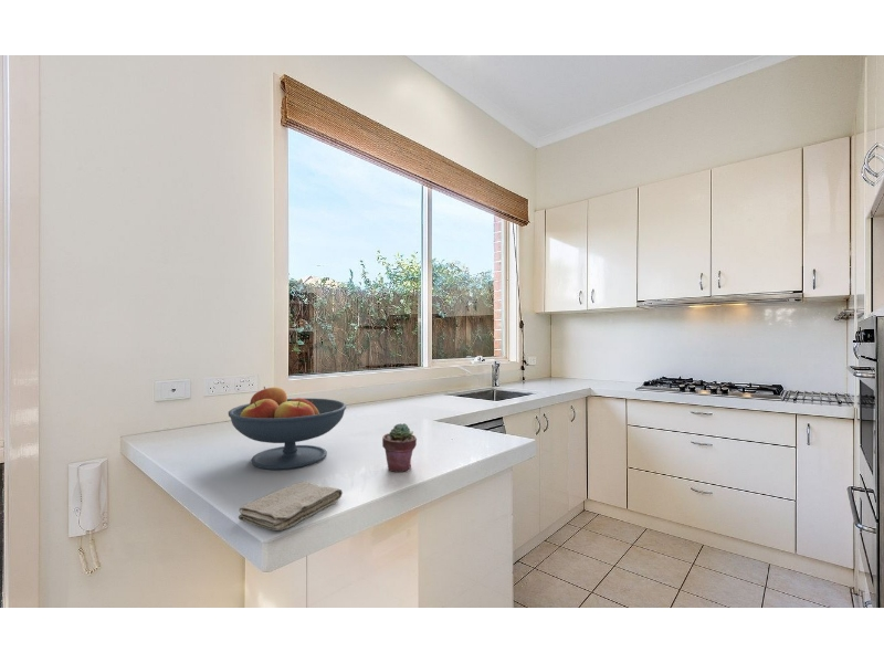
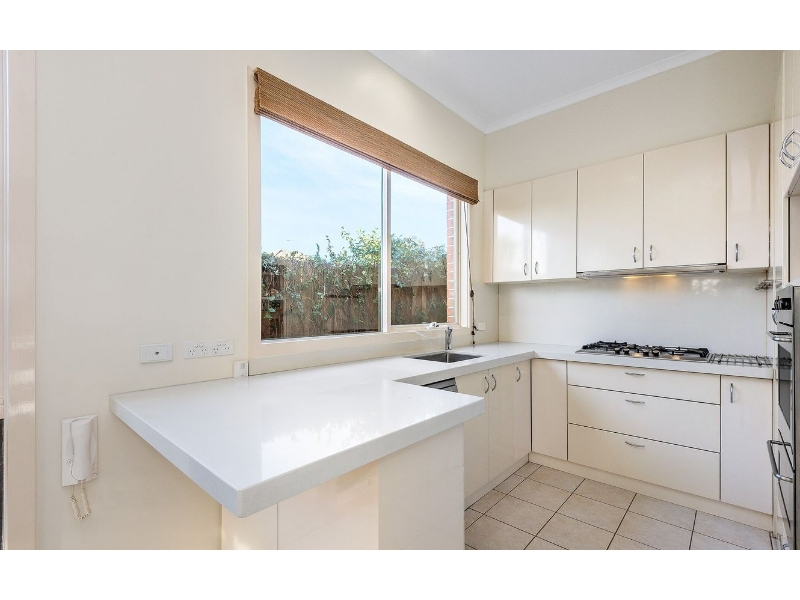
- potted succulent (399, 445)
- washcloth (292, 502)
- fruit bowl (290, 423)
